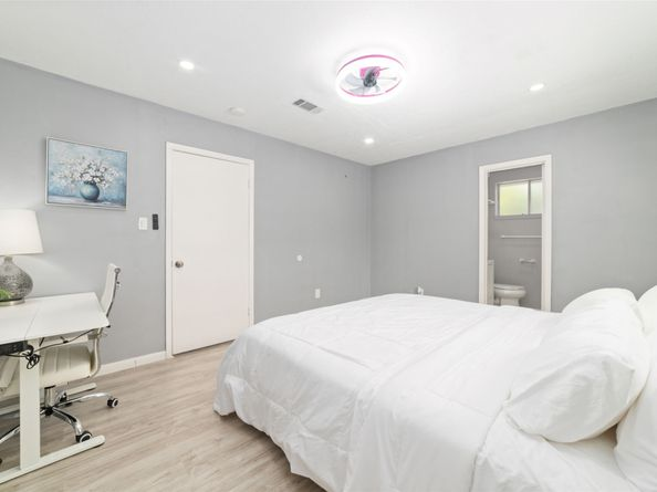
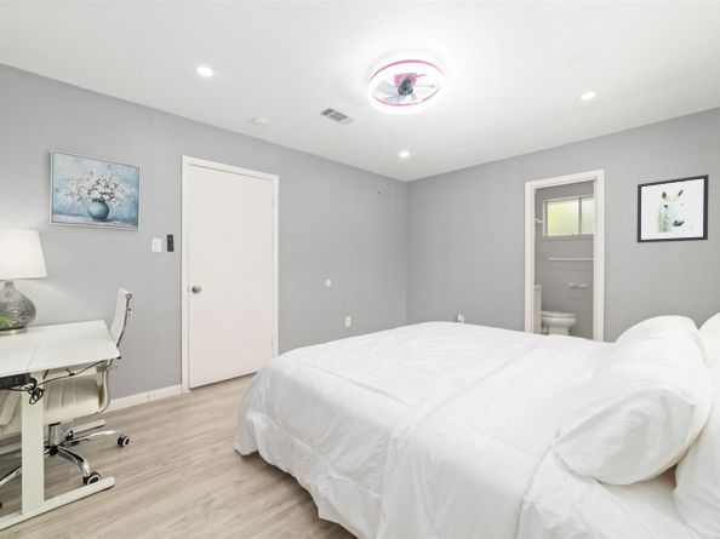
+ wall art (670, 211)
